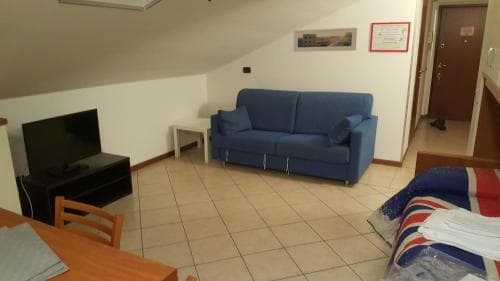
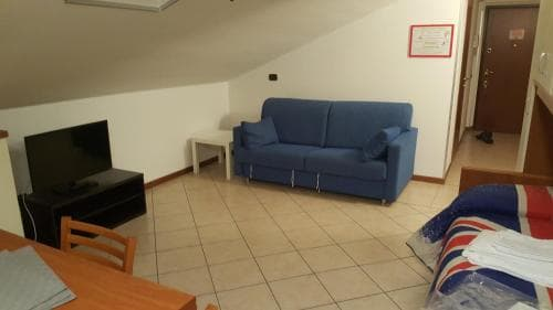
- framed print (323, 40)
